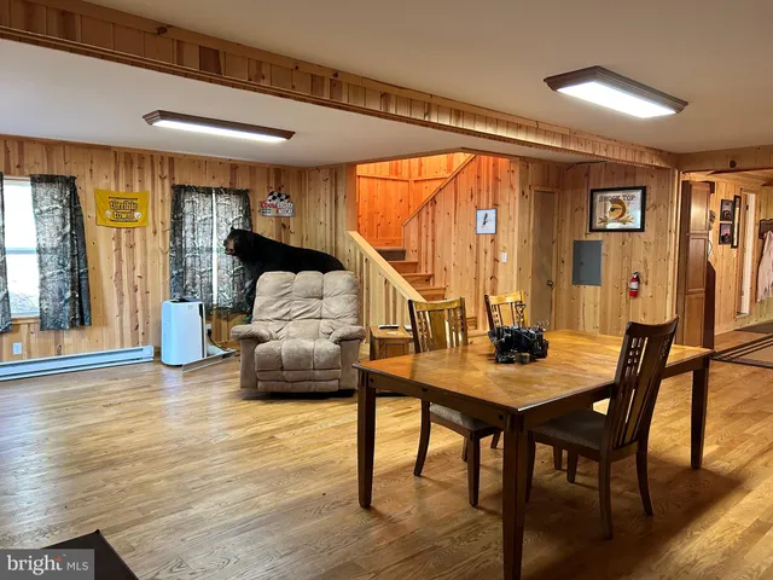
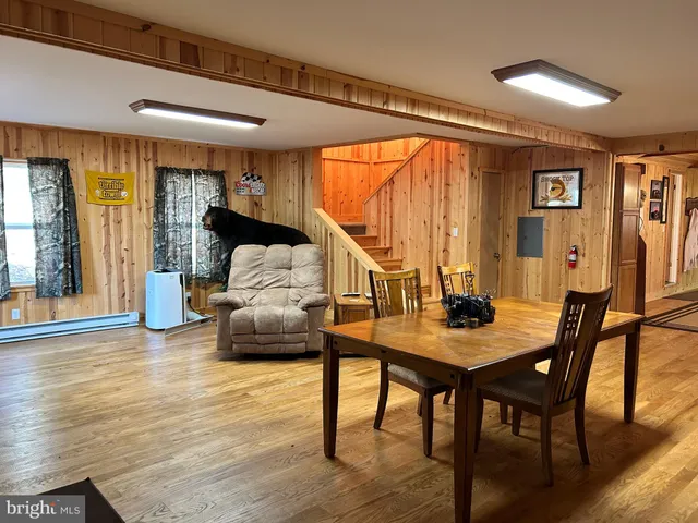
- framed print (486, 221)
